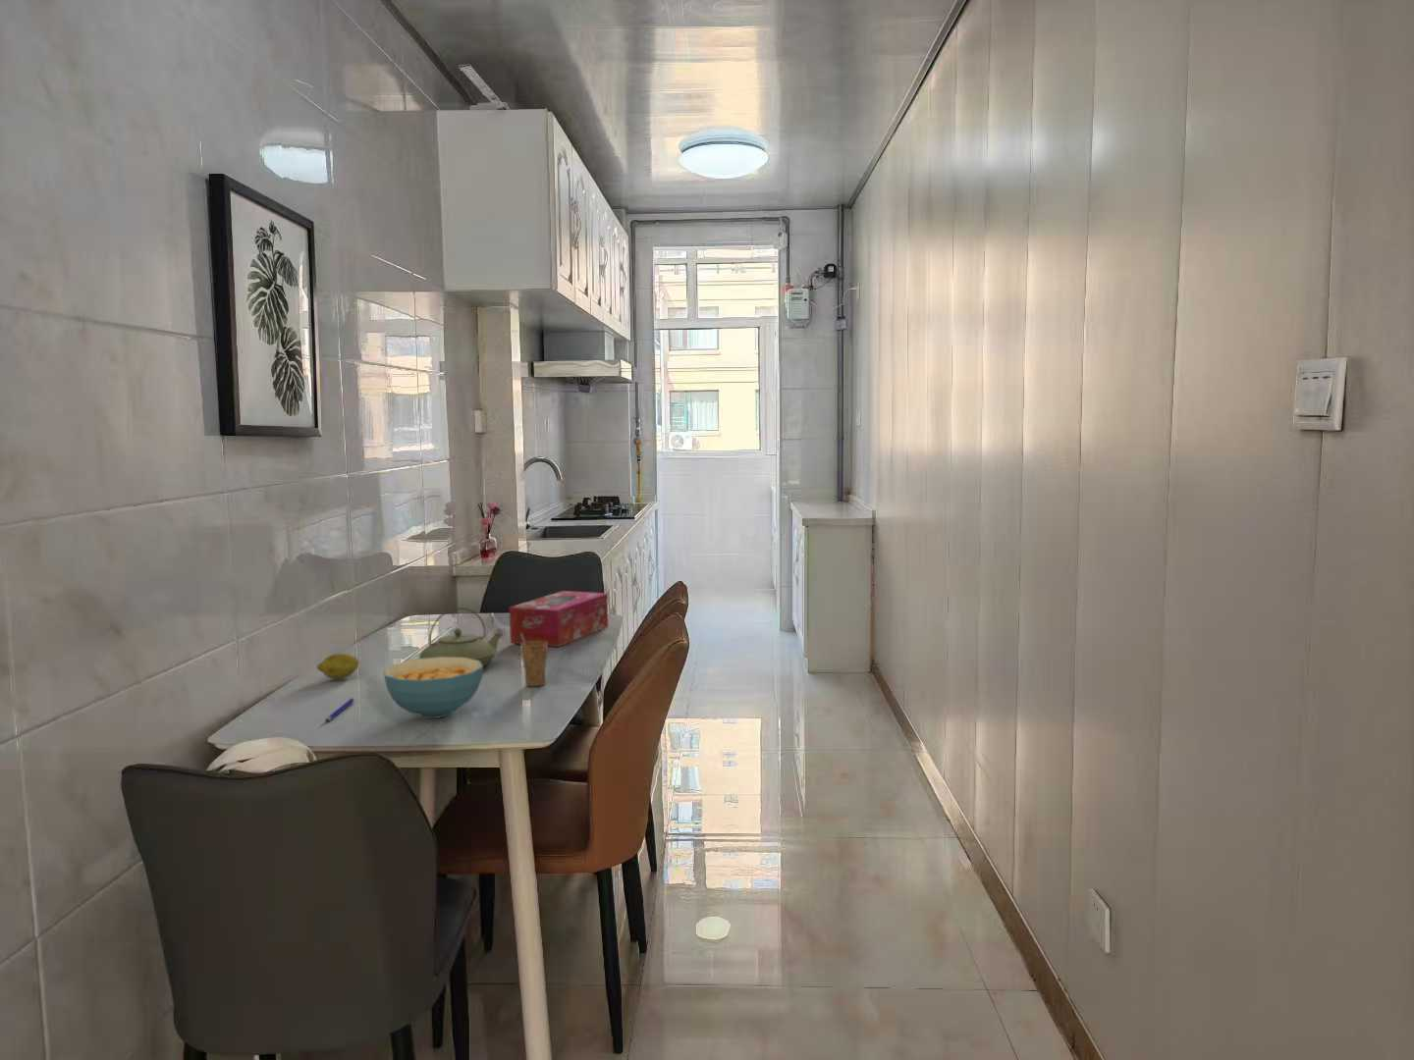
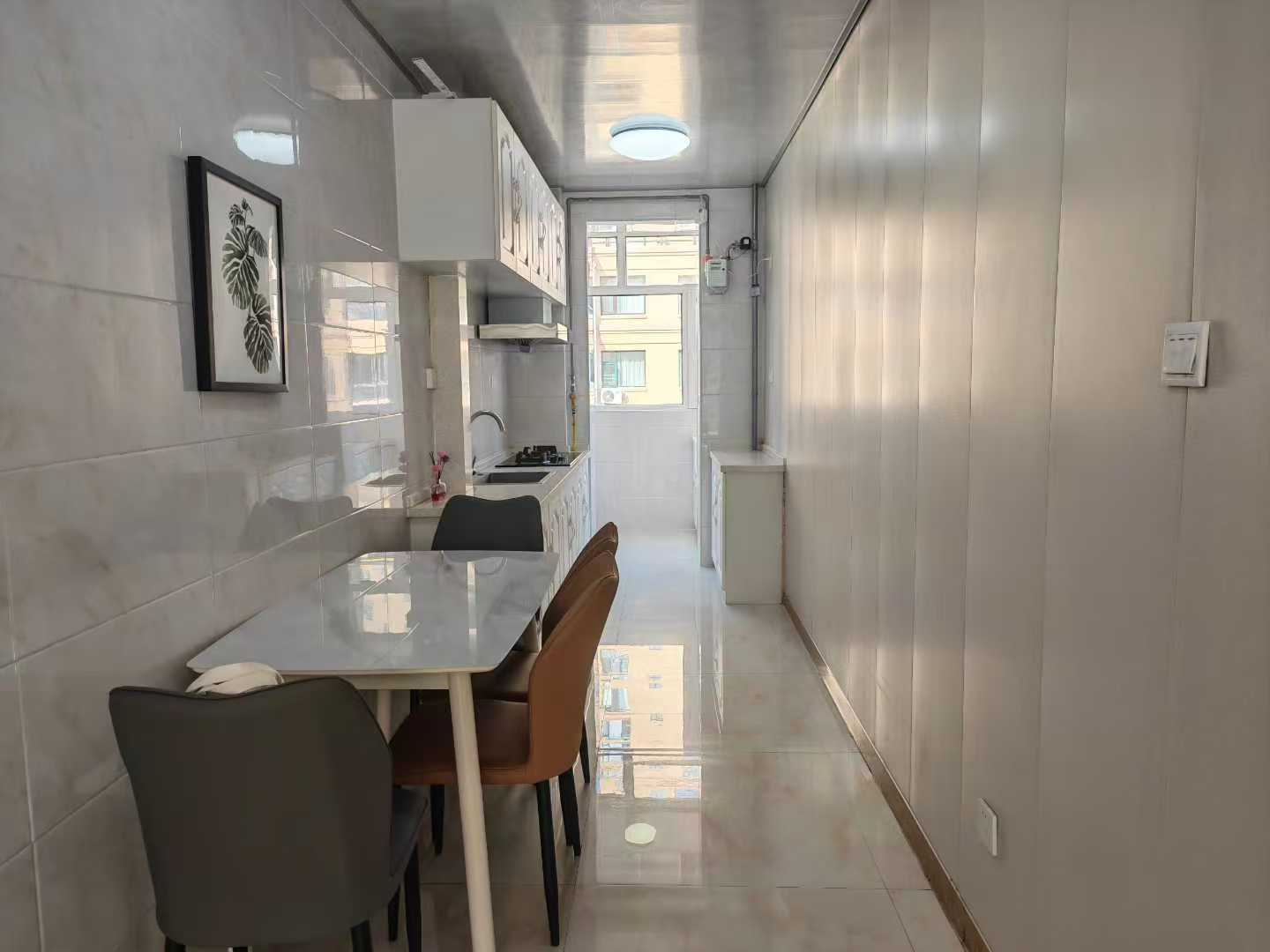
- cup (534, 658)
- tissue box (560, 617)
- cereal bowl (434, 691)
- teapot (462, 636)
- fruit (337, 666)
- pen (340, 709)
